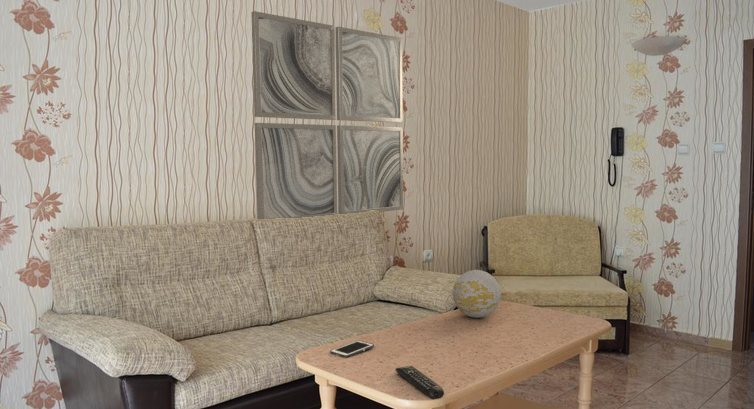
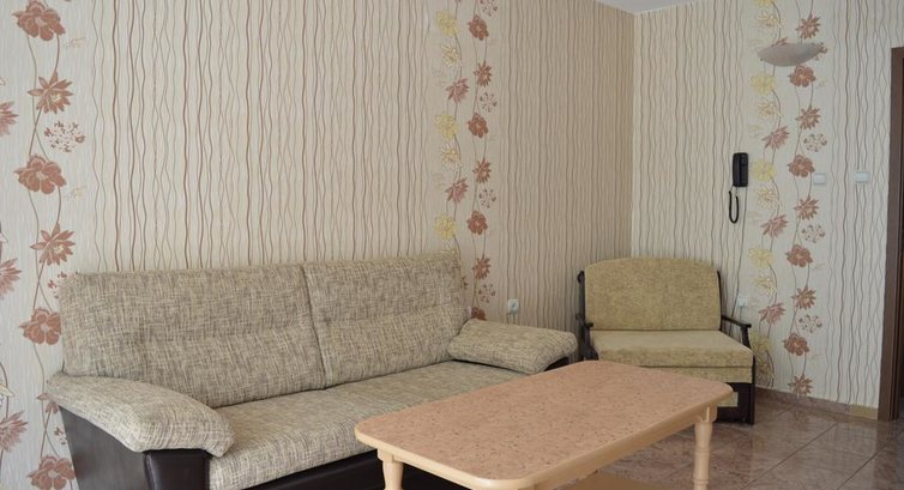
- decorative ball (476, 293)
- cell phone (352, 348)
- remote control (418, 380)
- wall art (335, 125)
